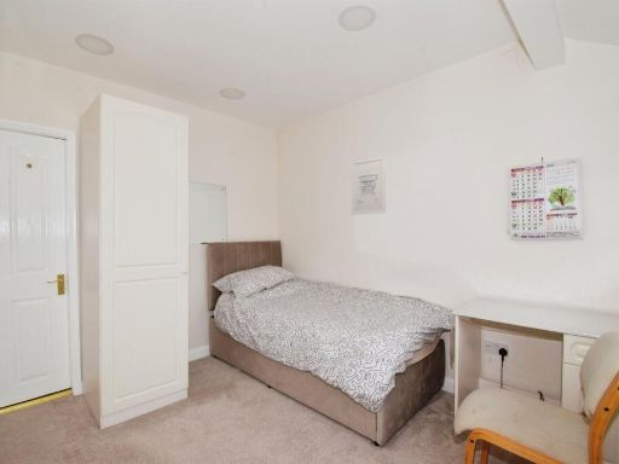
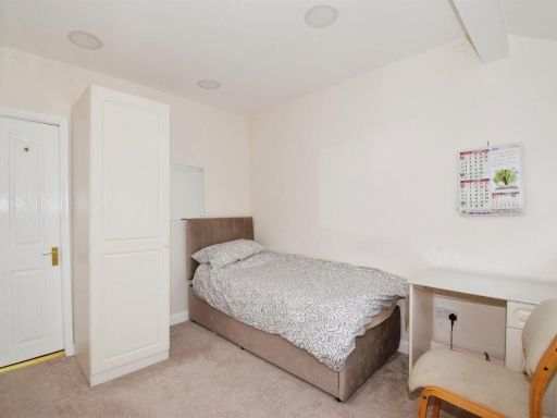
- wall art (368, 186)
